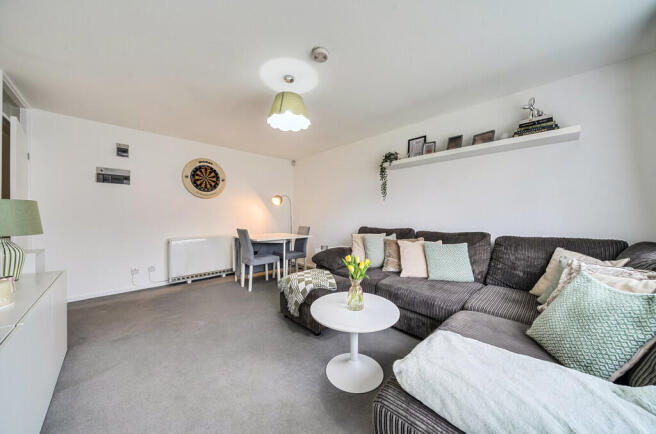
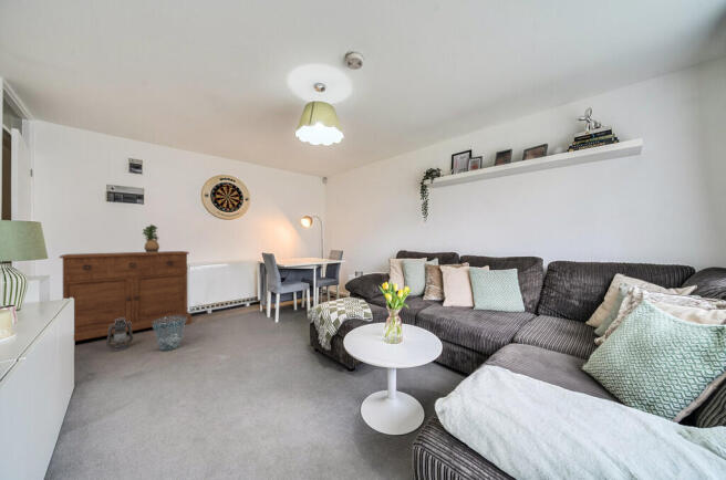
+ waste basket (169, 334)
+ sideboard (132, 291)
+ potted plant (149, 238)
+ lantern (120, 333)
